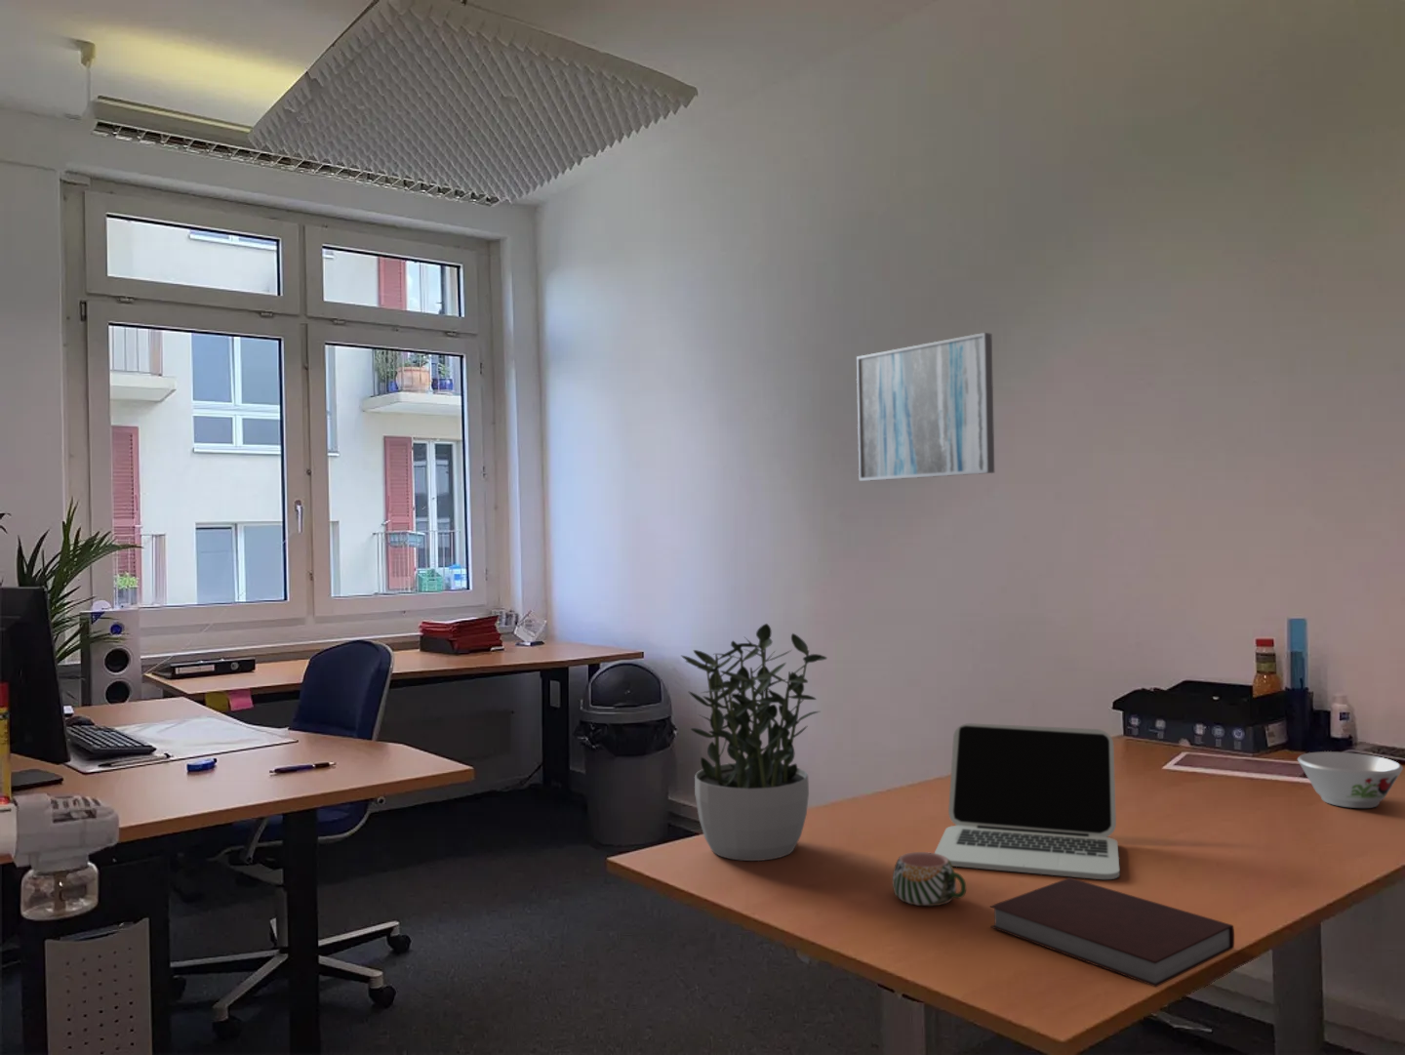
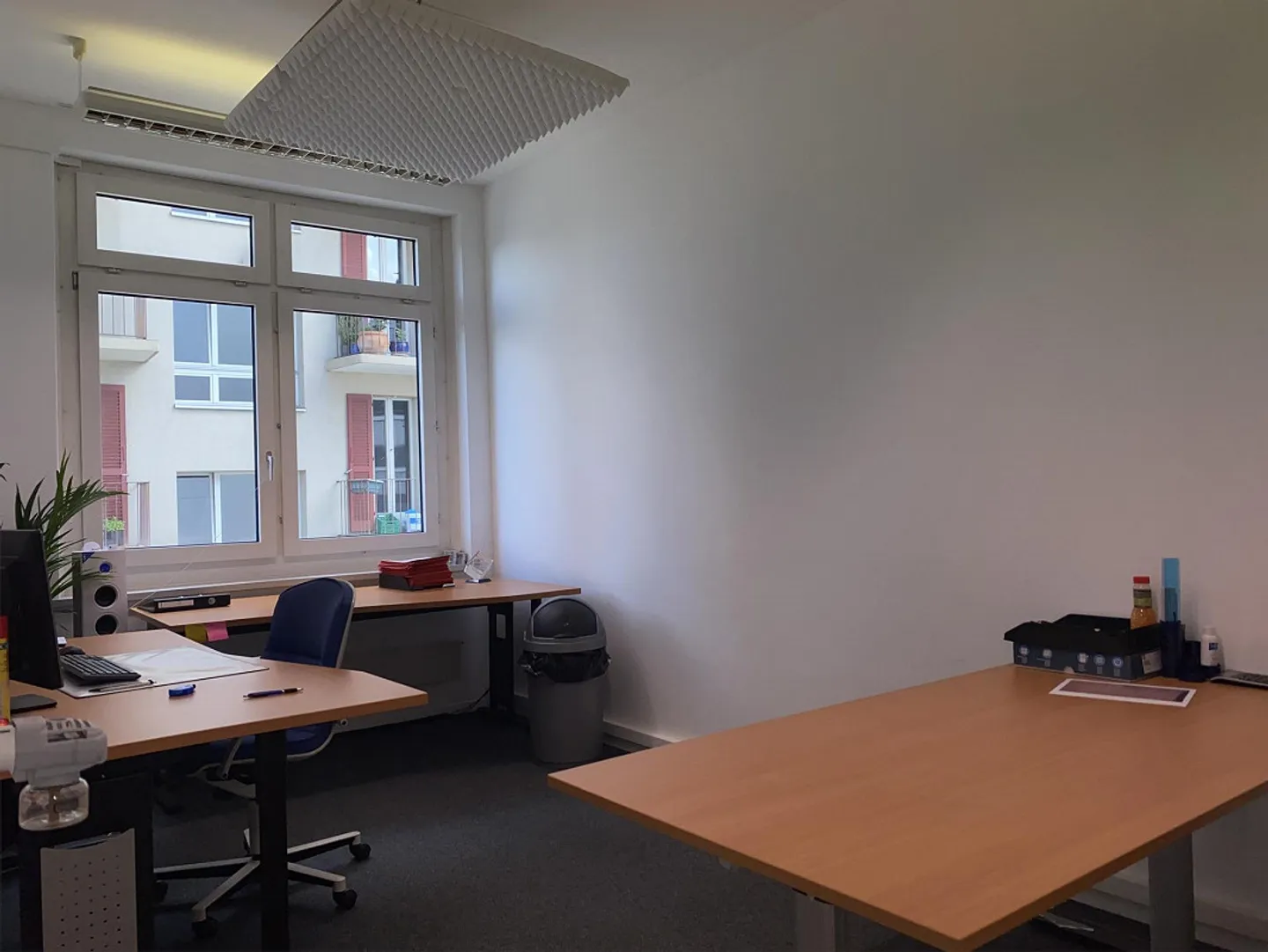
- laptop (1027, 792)
- notebook (1108, 926)
- mug (931, 879)
- potted plant (758, 737)
- wall art (921, 411)
- bowl (1350, 781)
